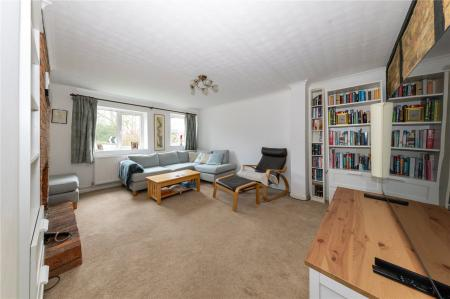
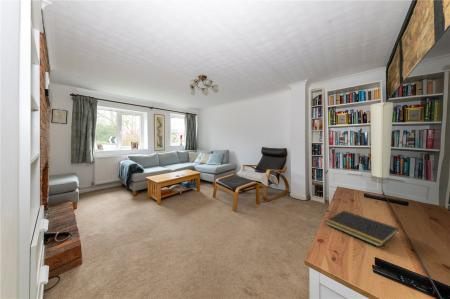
+ notepad (358, 225)
